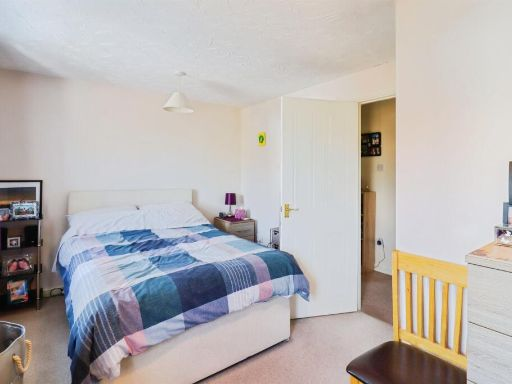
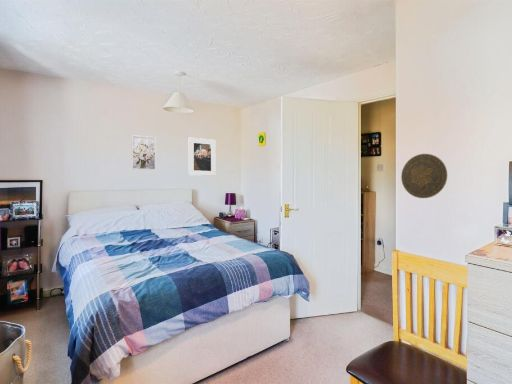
+ decorative plate (421, 176)
+ wall art (143, 153)
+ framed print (202, 157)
